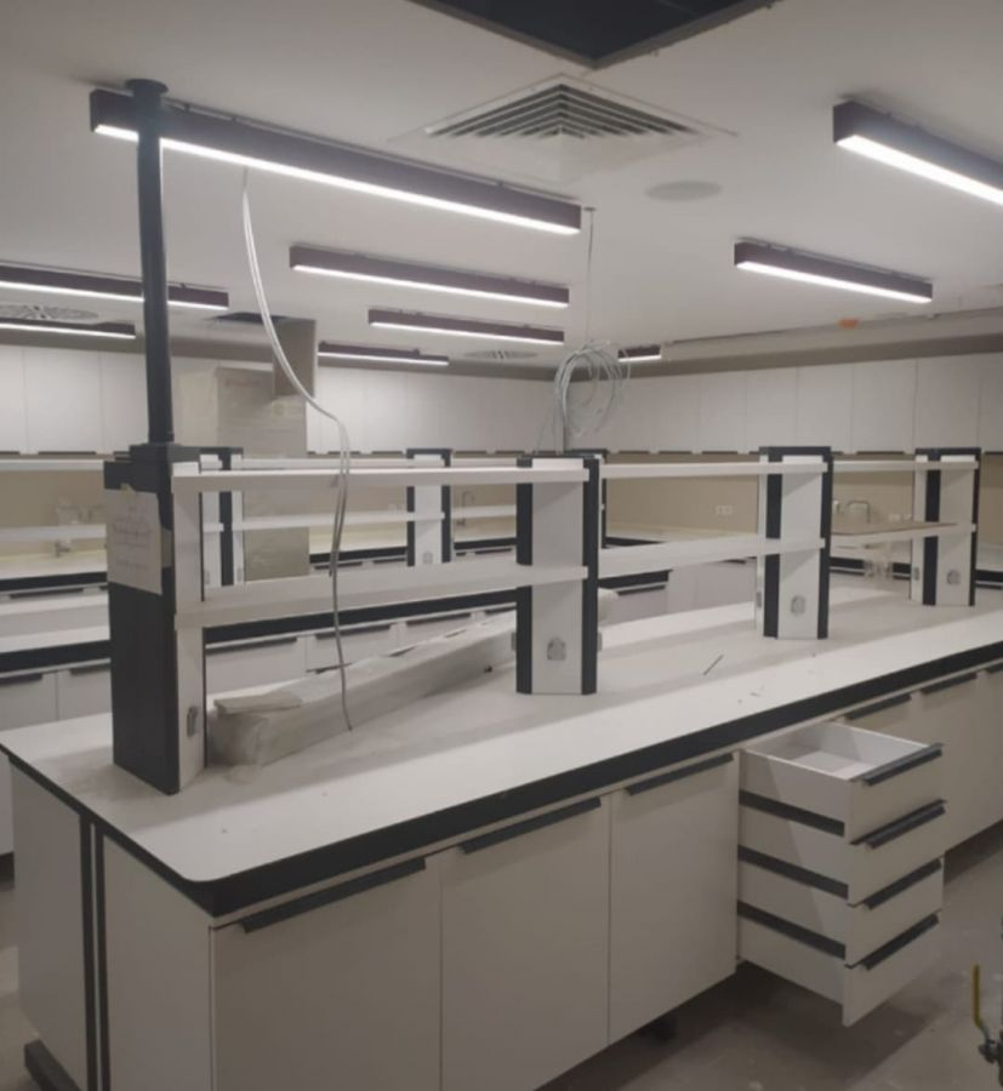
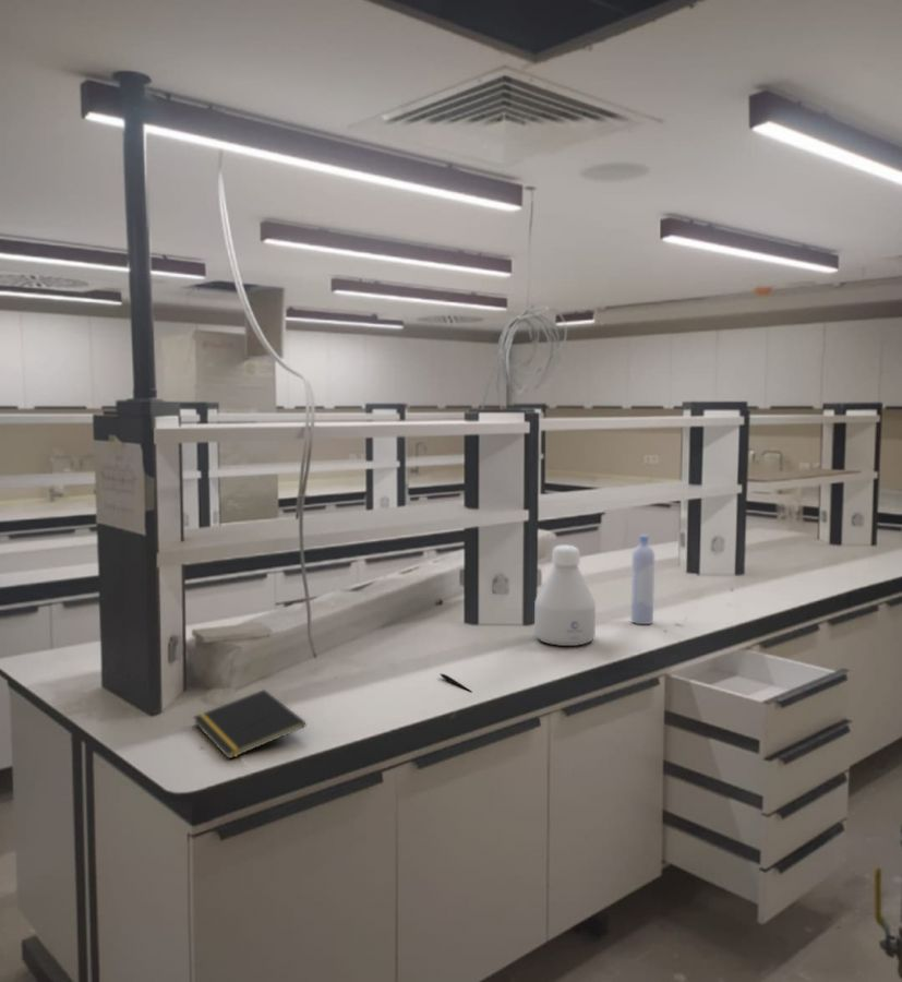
+ bottle (565, 592)
+ pen (455, 682)
+ bottle (642, 578)
+ notepad (248, 721)
